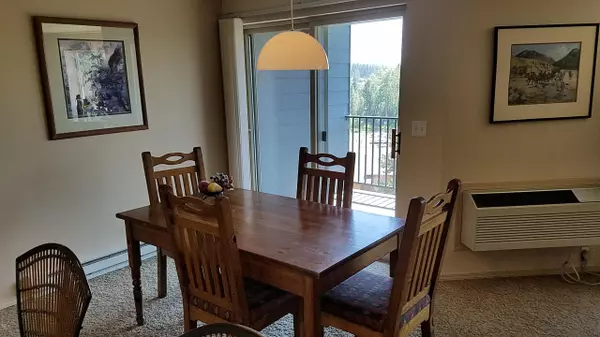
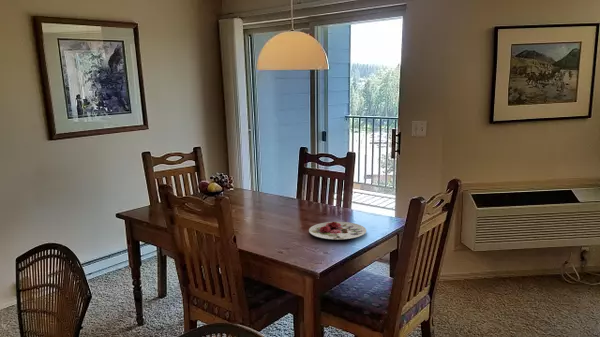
+ plate (337, 229)
